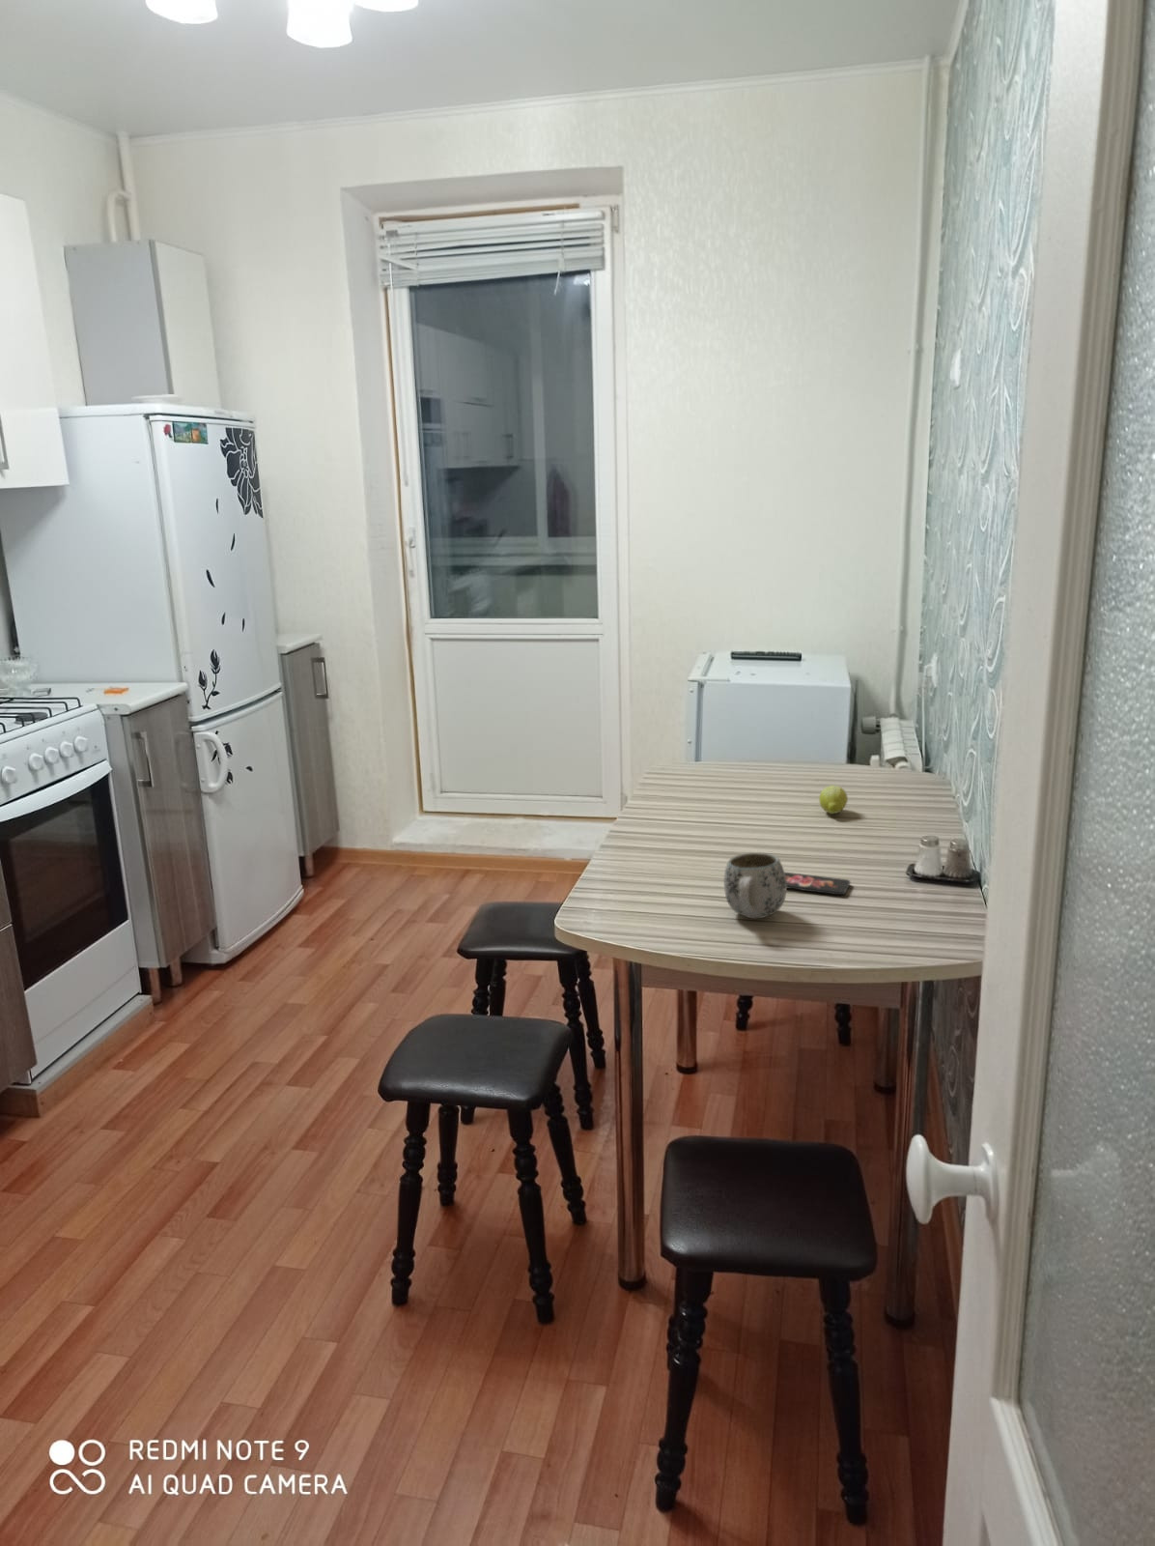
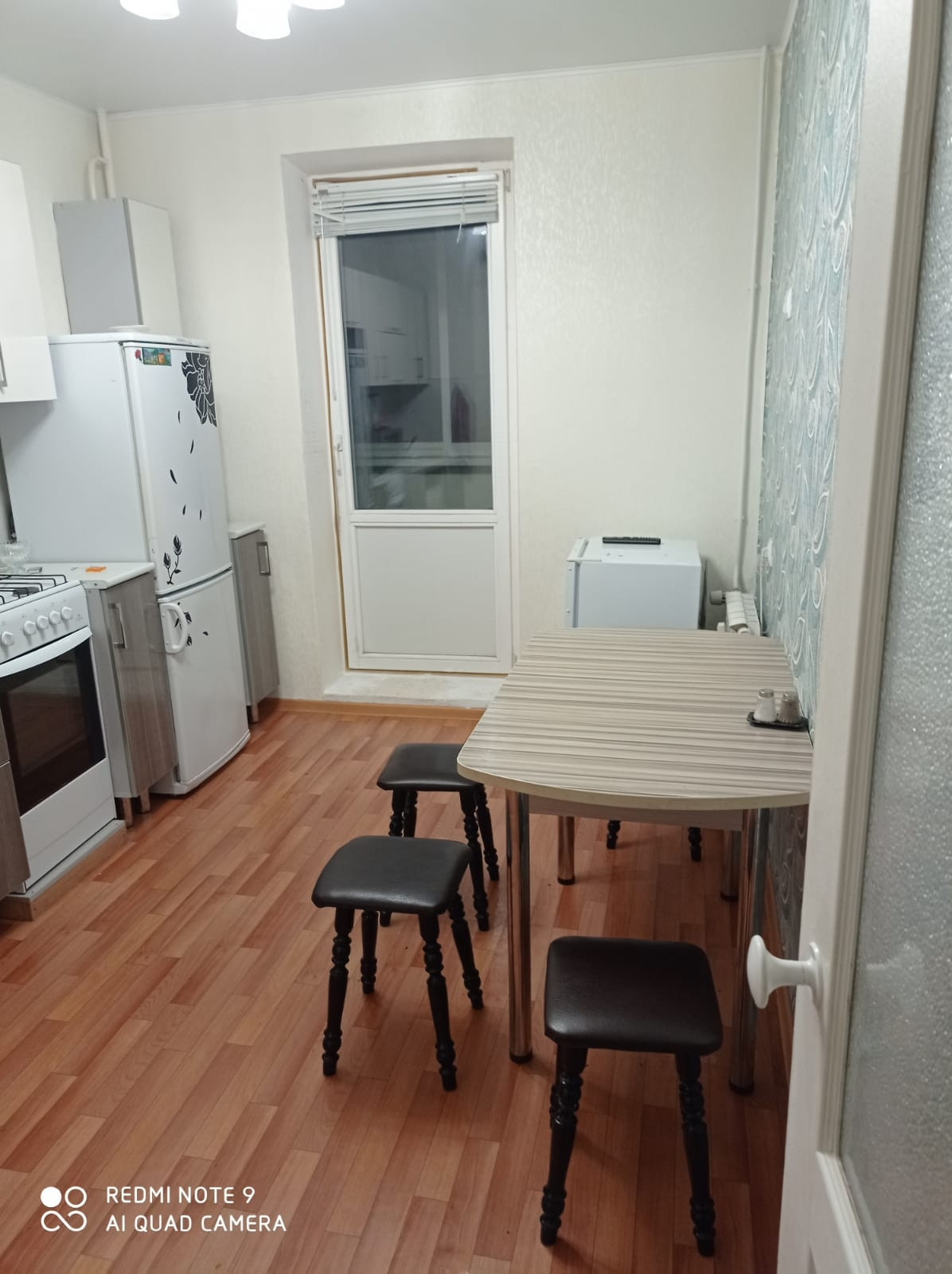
- fruit (833, 798)
- smartphone (802, 882)
- mug (752, 889)
